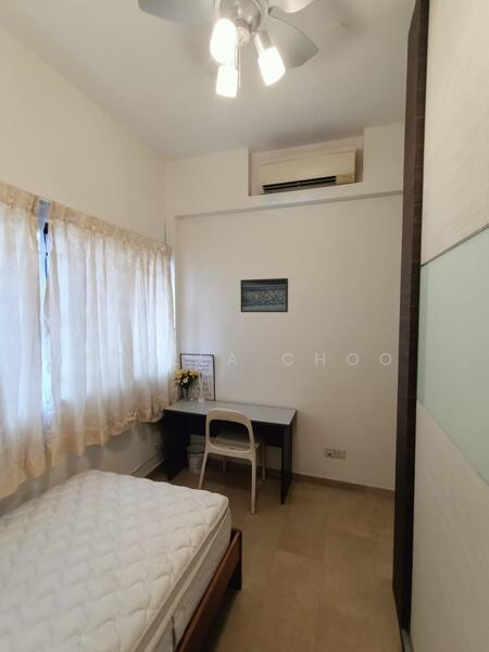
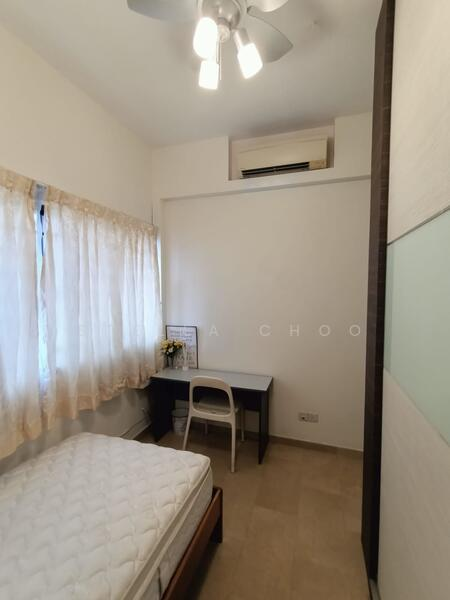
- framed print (263, 296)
